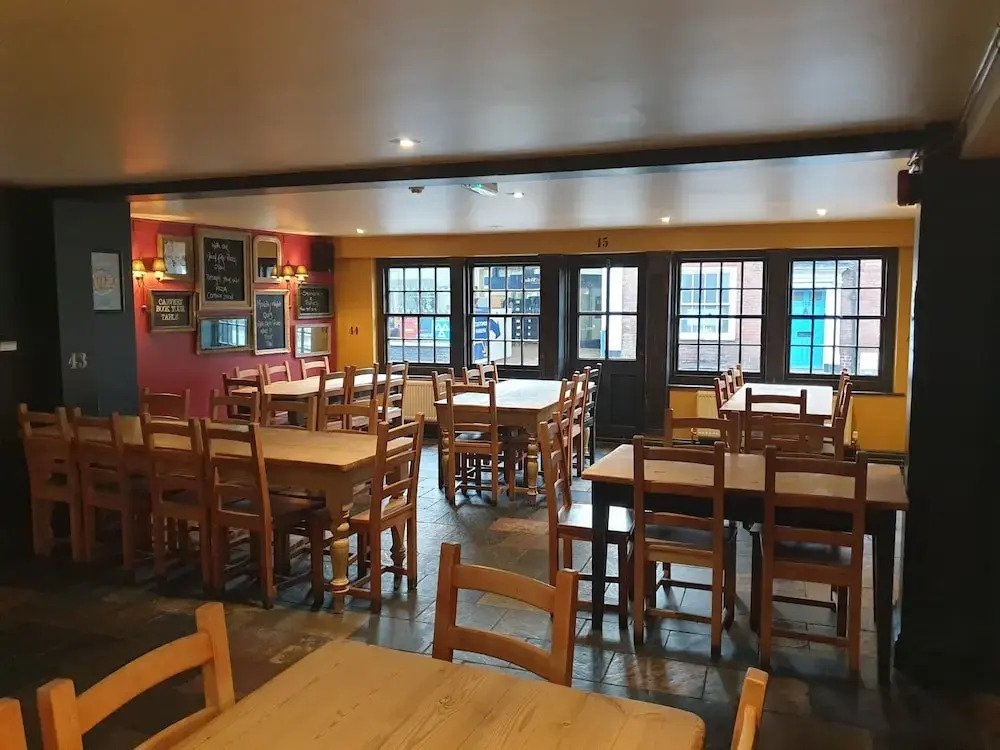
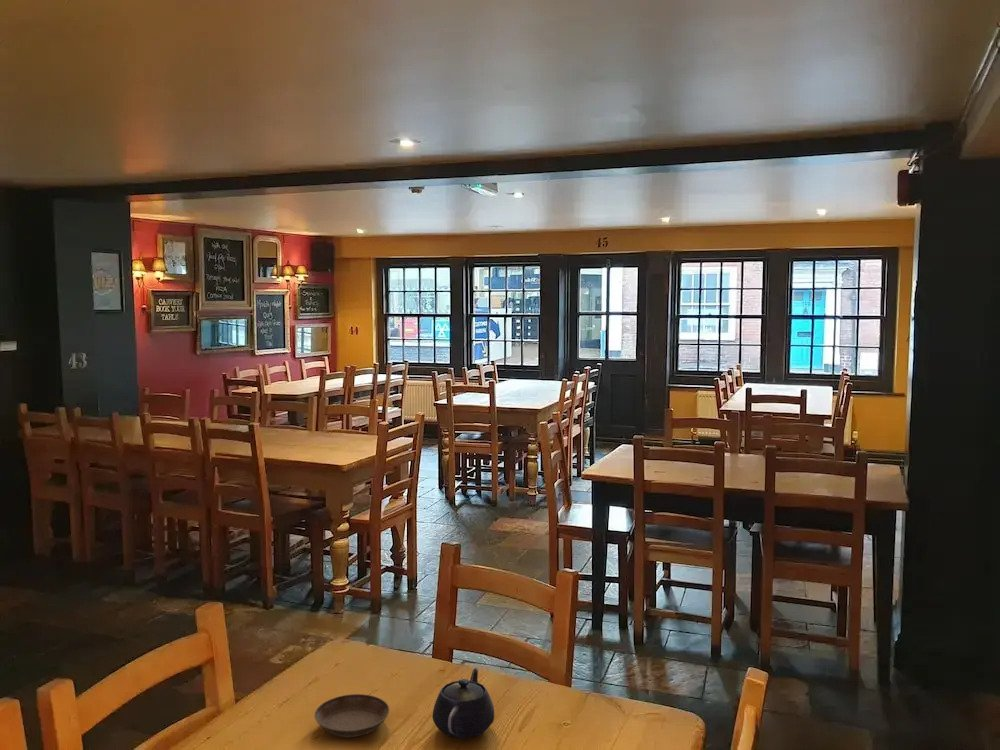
+ saucer (352, 717)
+ teapot (464, 702)
